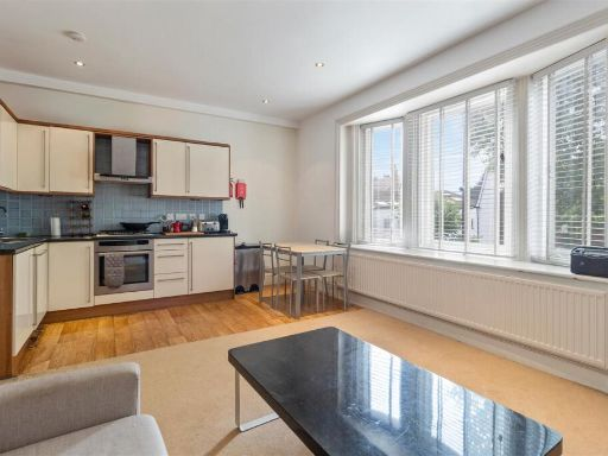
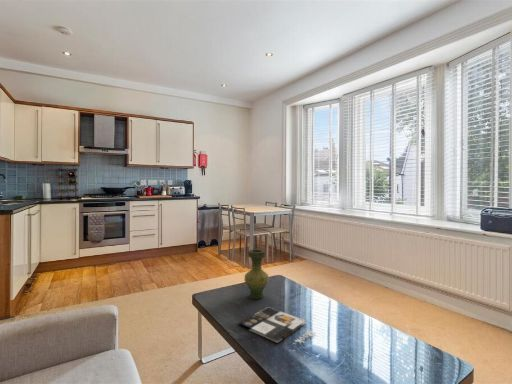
+ vase (256, 273)
+ magazine (279, 325)
